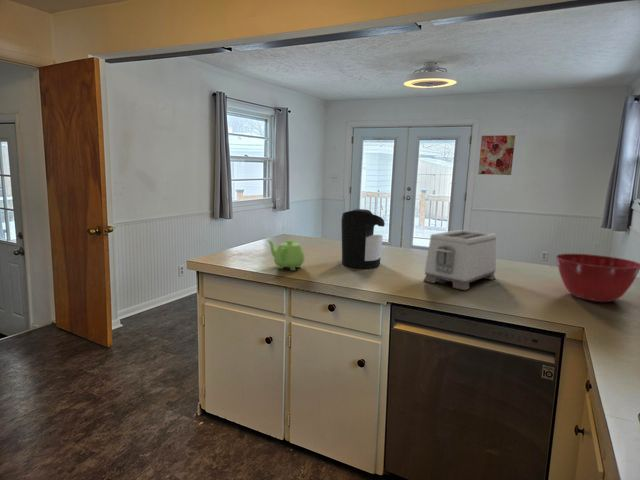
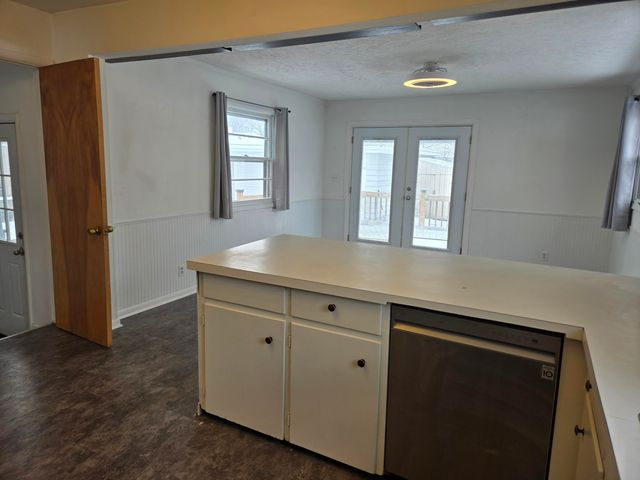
- coffee maker (362, 235)
- mixing bowl (594, 278)
- wall art (496, 155)
- teapot (284, 253)
- toaster (460, 257)
